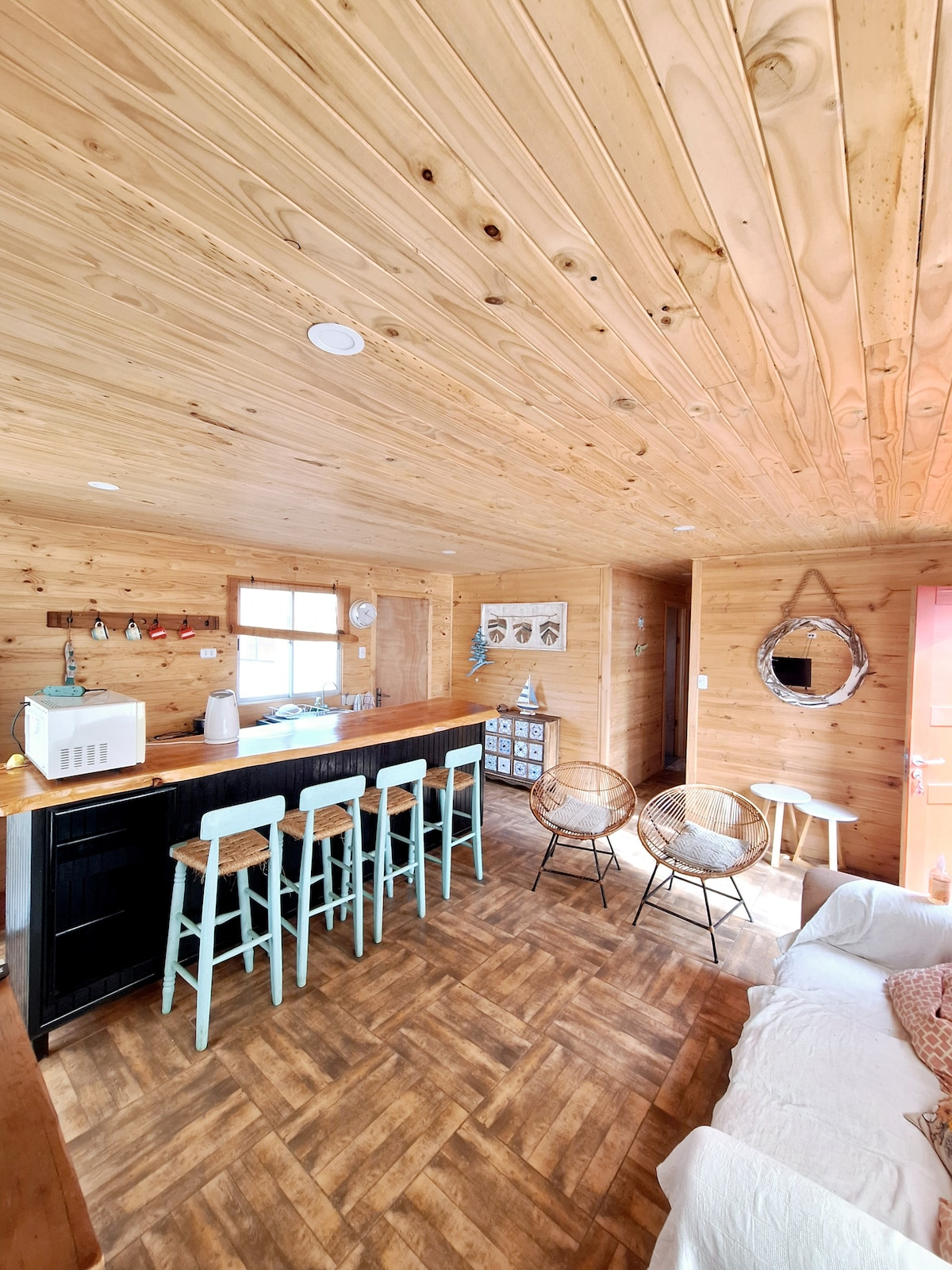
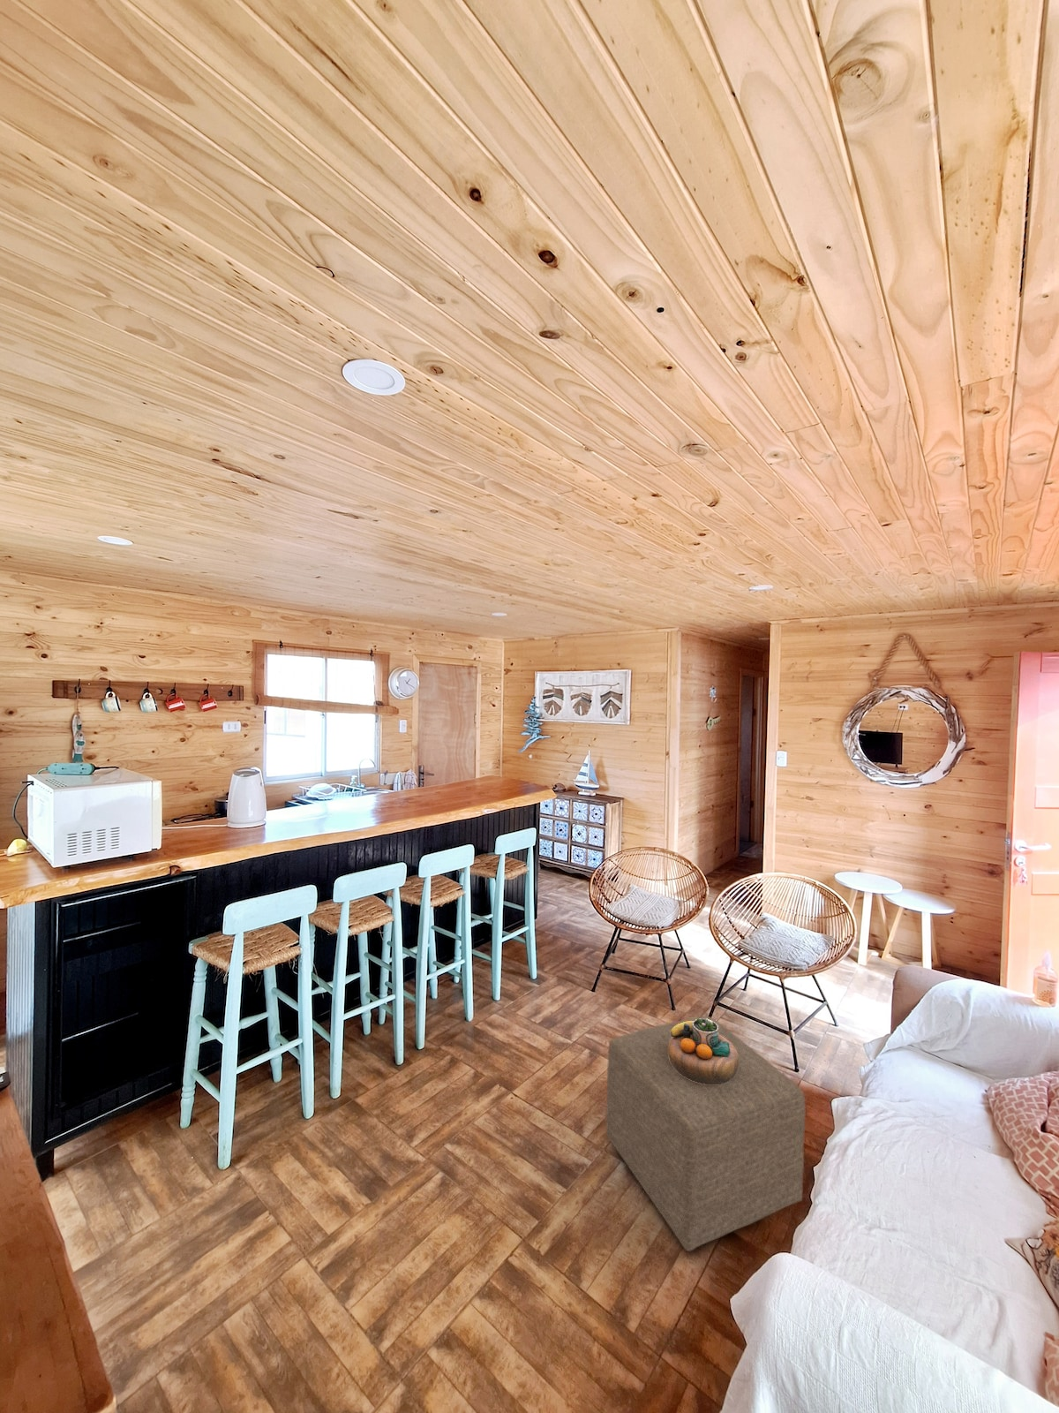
+ decorative bowl (702, 1041)
+ ottoman (699, 1116)
